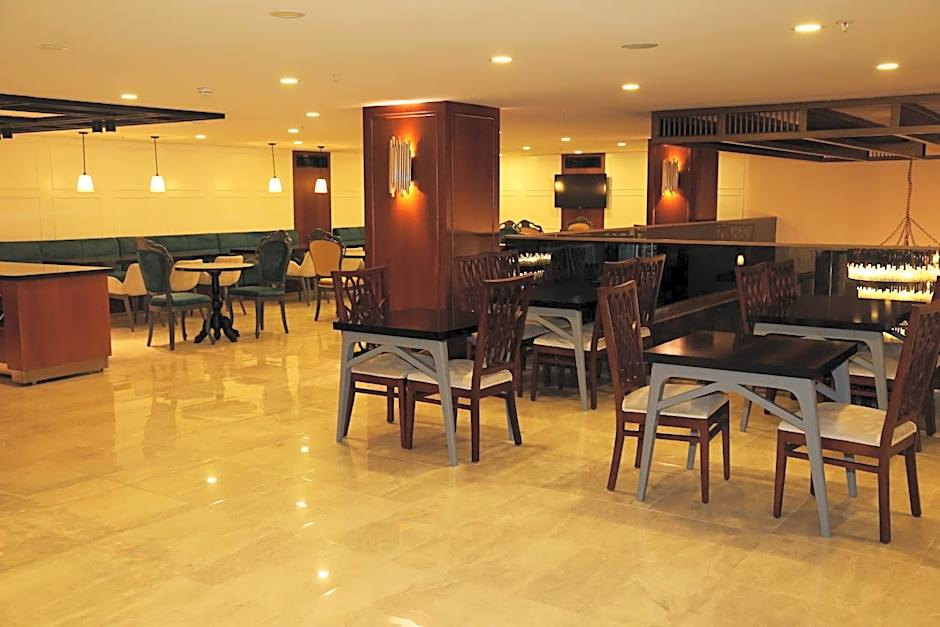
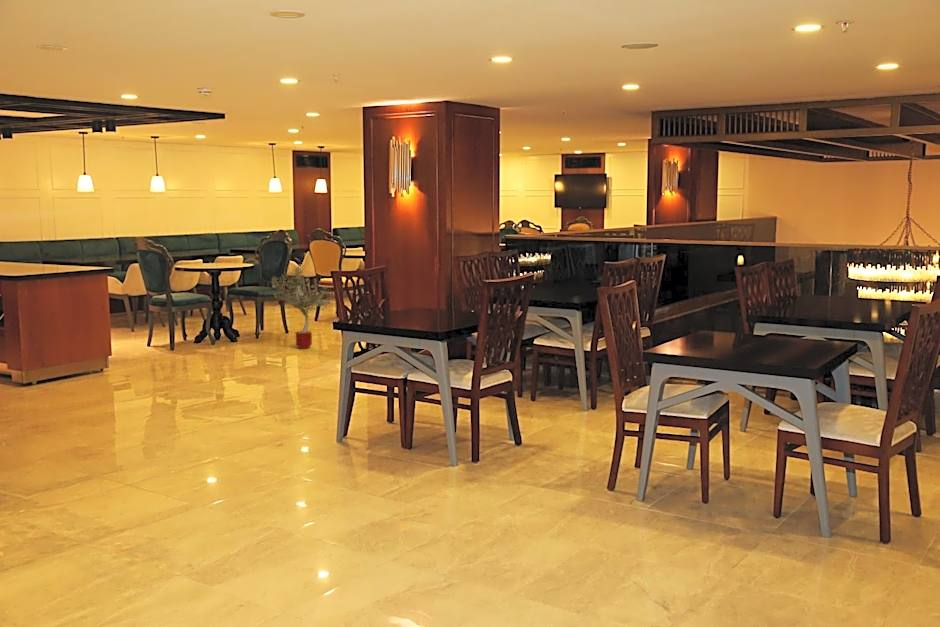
+ potted tree (306, 306)
